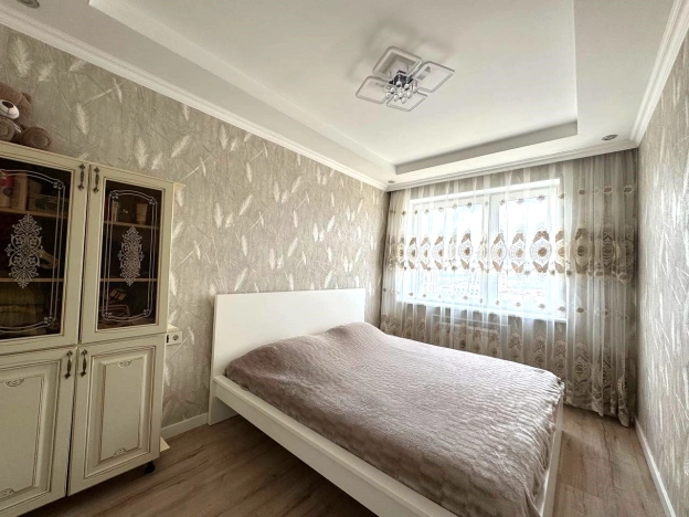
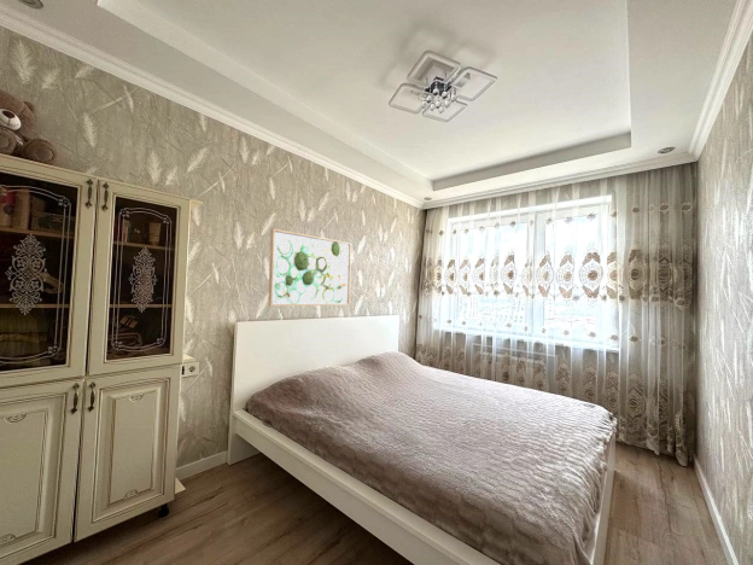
+ wall art (315, 270)
